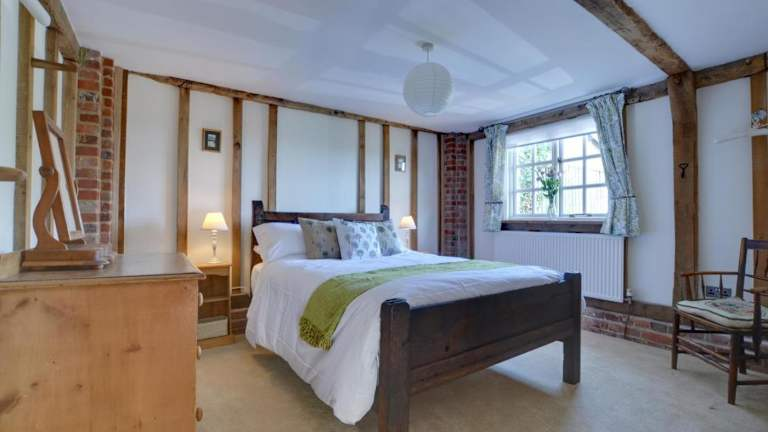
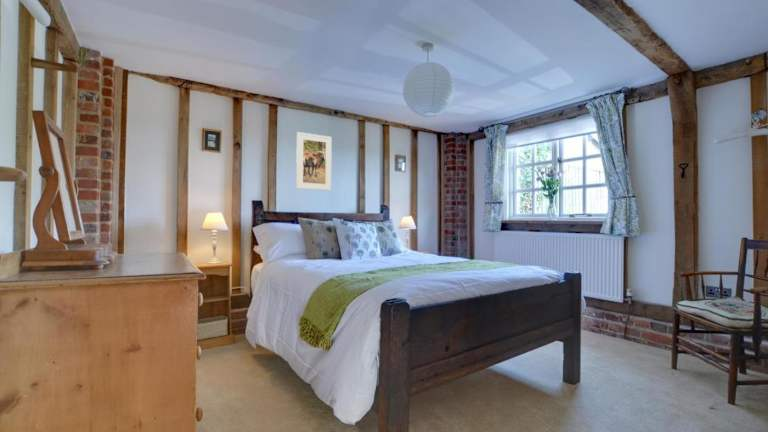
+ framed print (314, 162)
